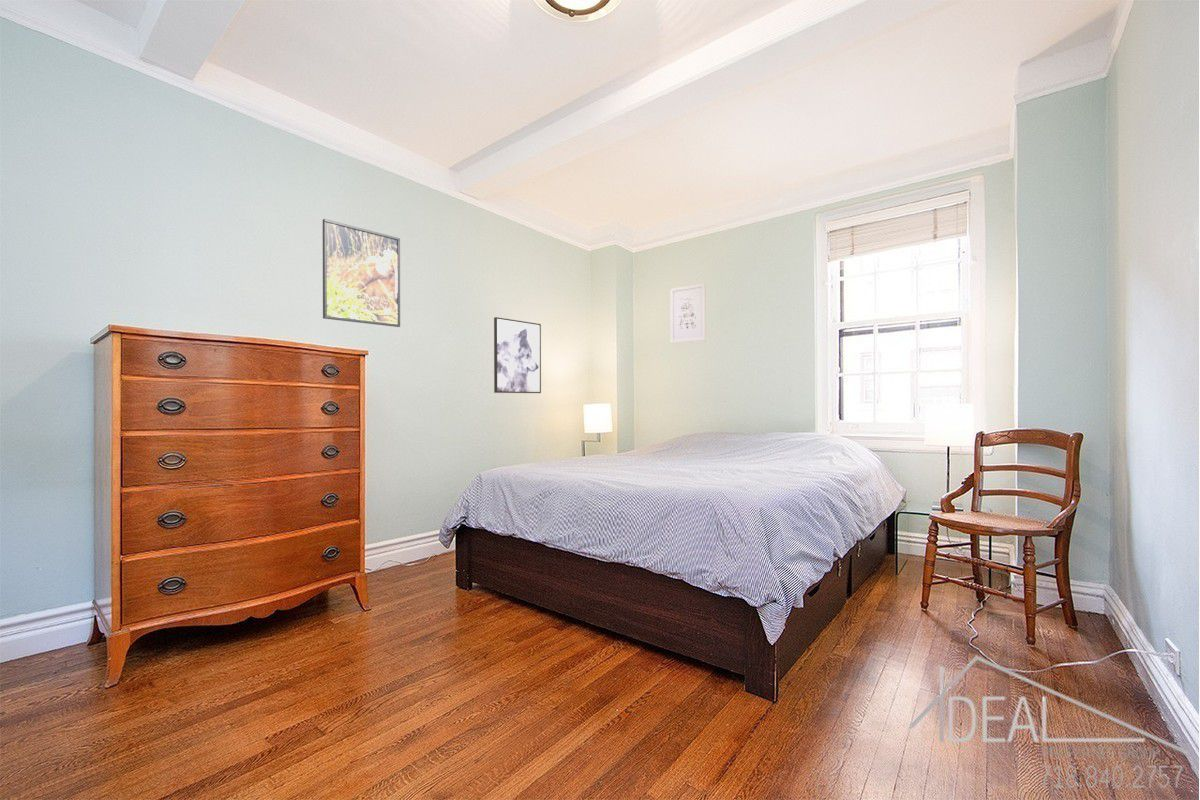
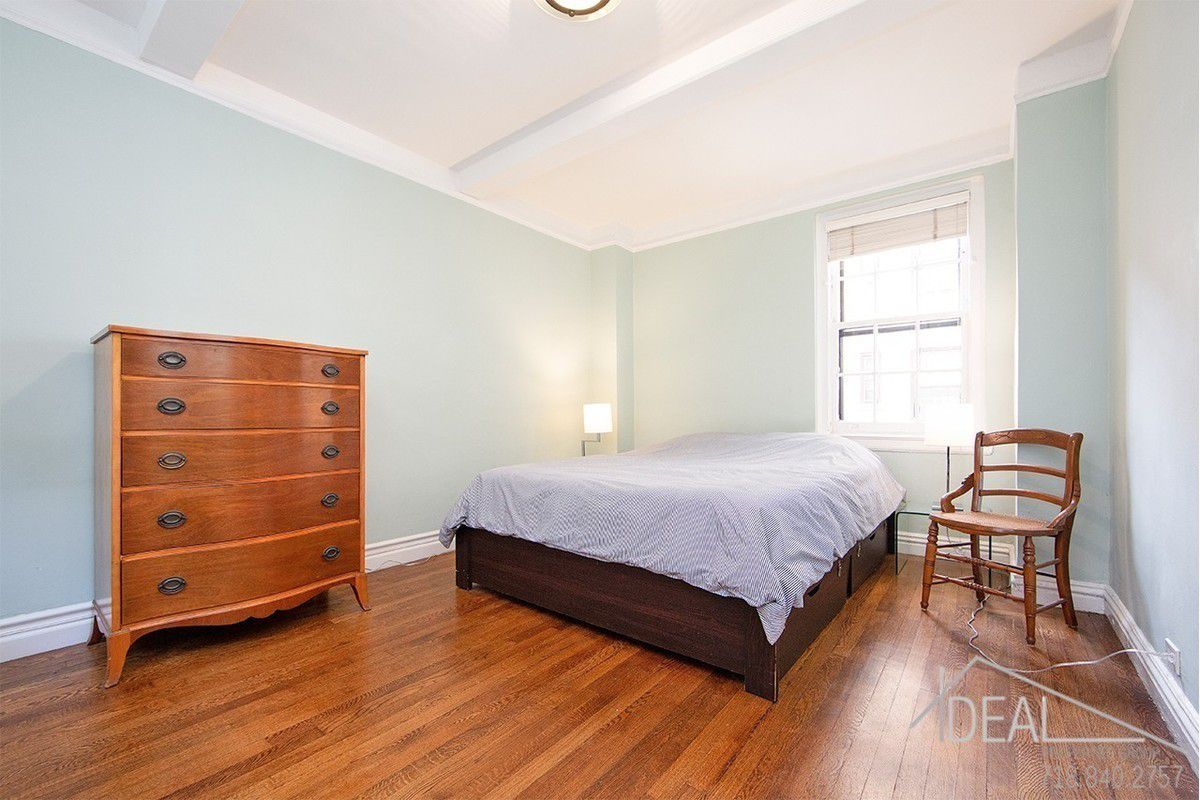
- wall art (518, 356)
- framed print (363, 276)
- wall art (687, 314)
